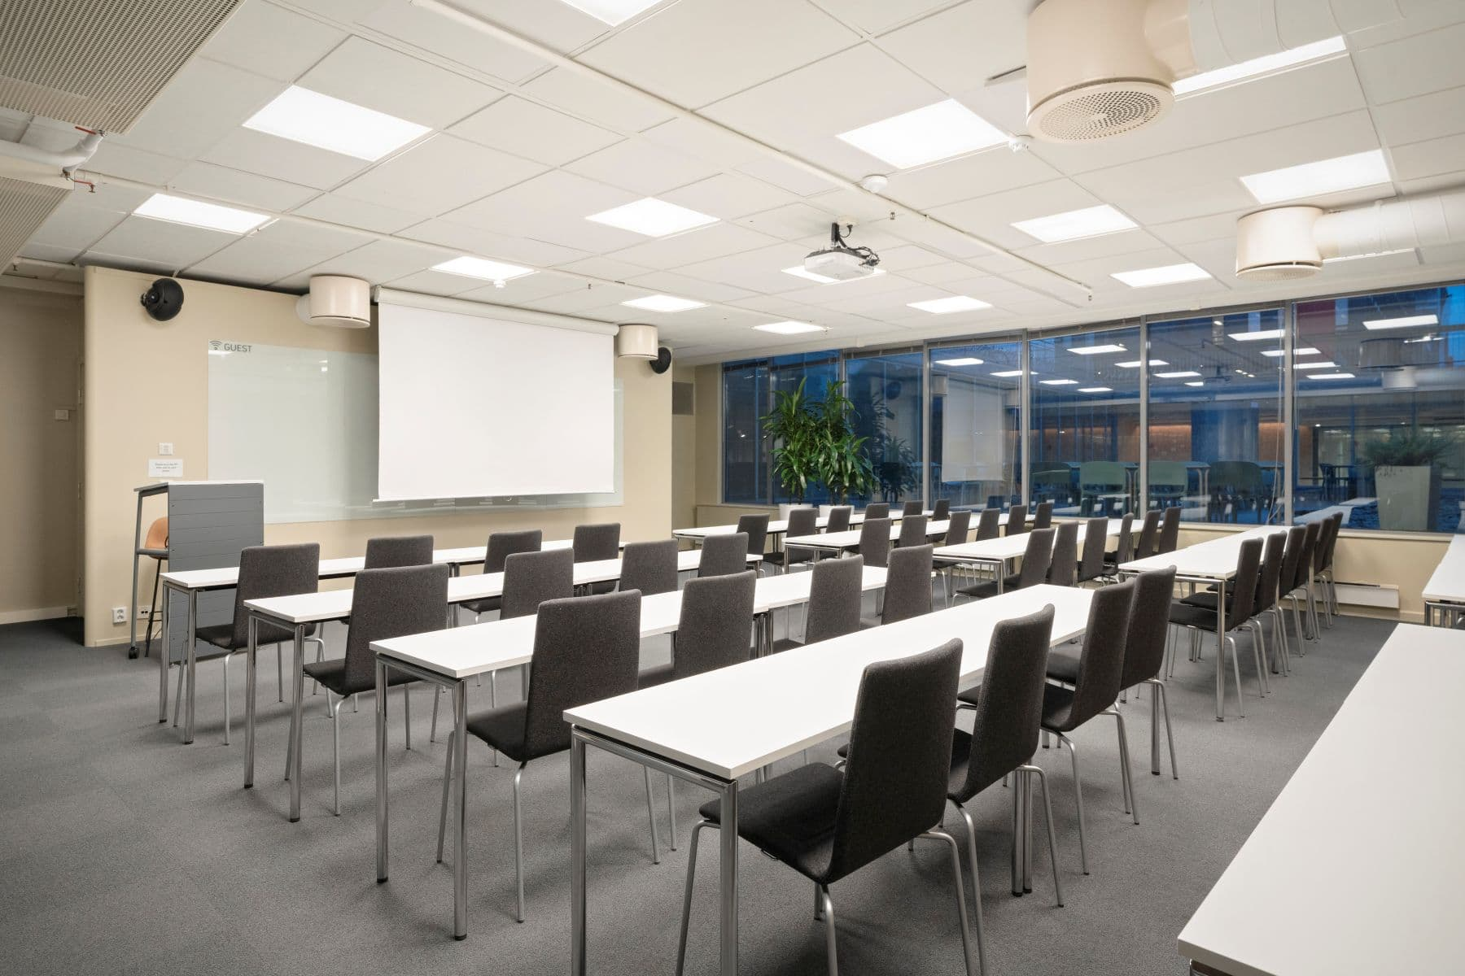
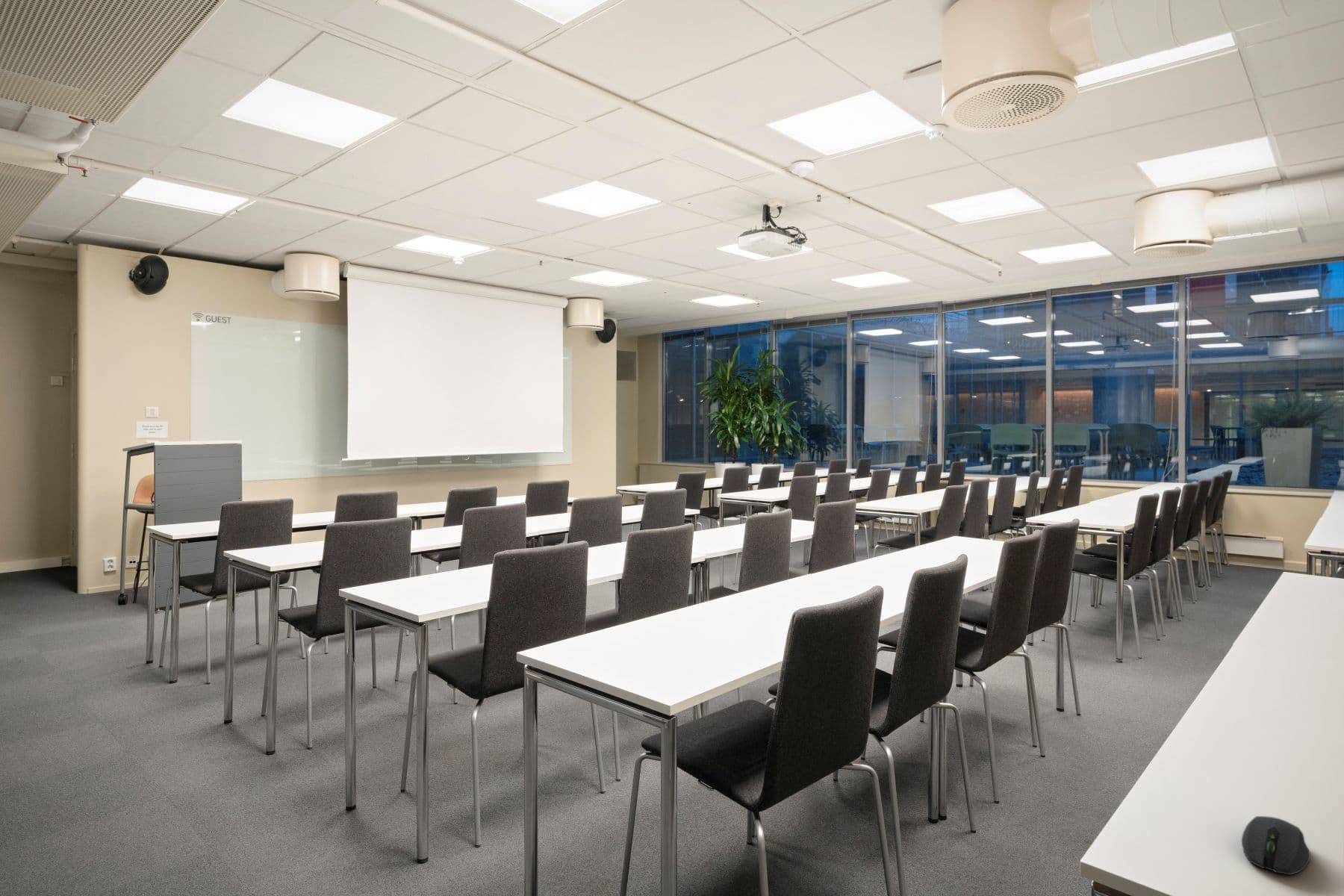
+ computer mouse (1275, 839)
